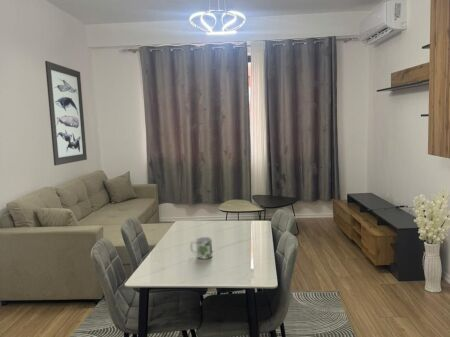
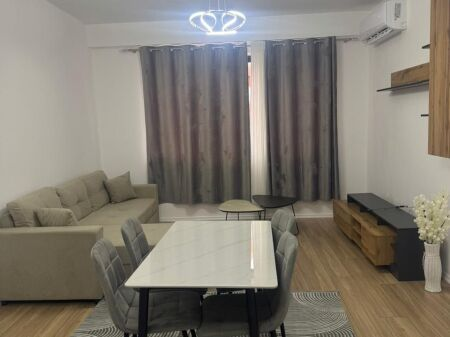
- mug (201, 247)
- wall art (68, 115)
